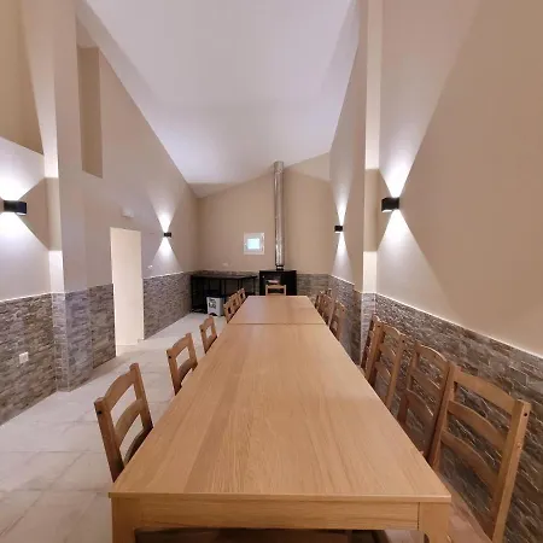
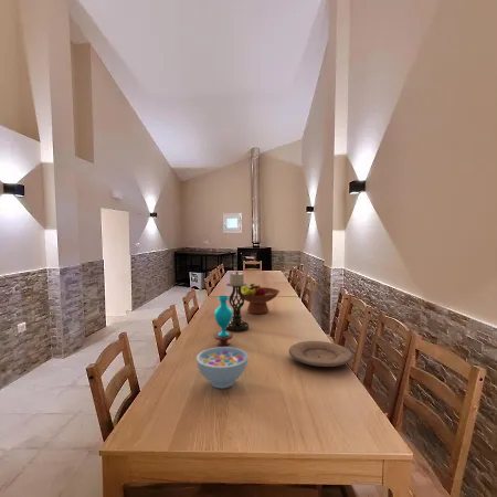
+ bowl (222, 369)
+ fruit bowl (257, 297)
+ candle holder (236, 298)
+ plate (319, 355)
+ vase (223, 320)
